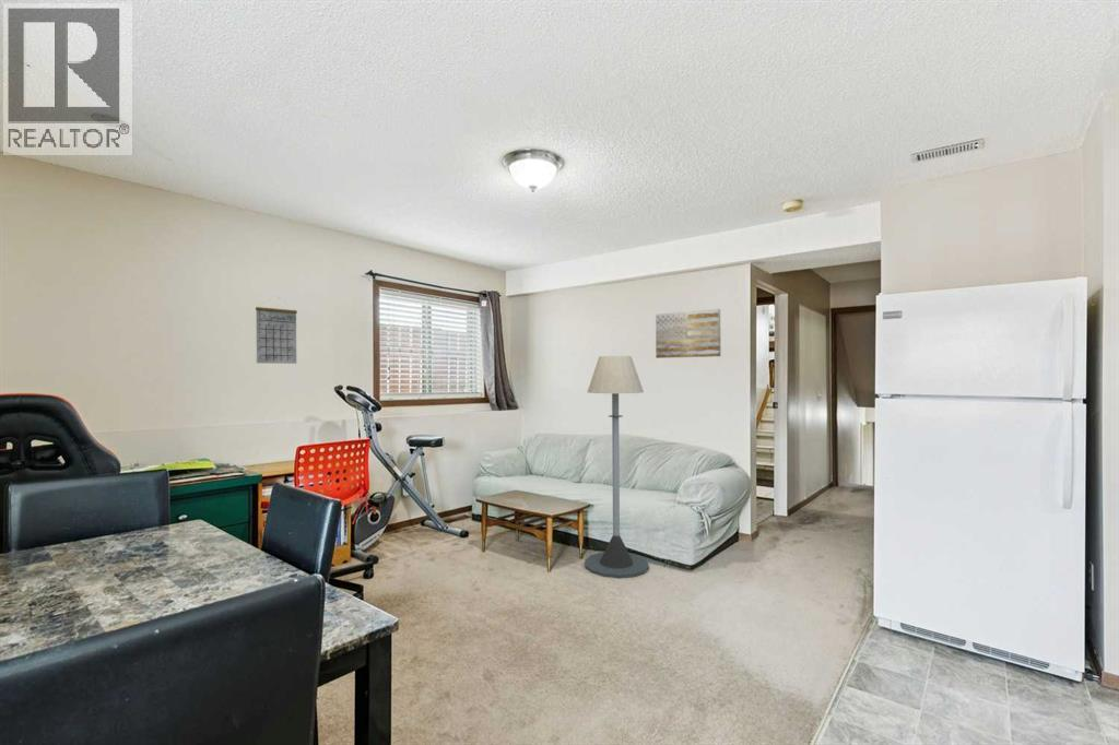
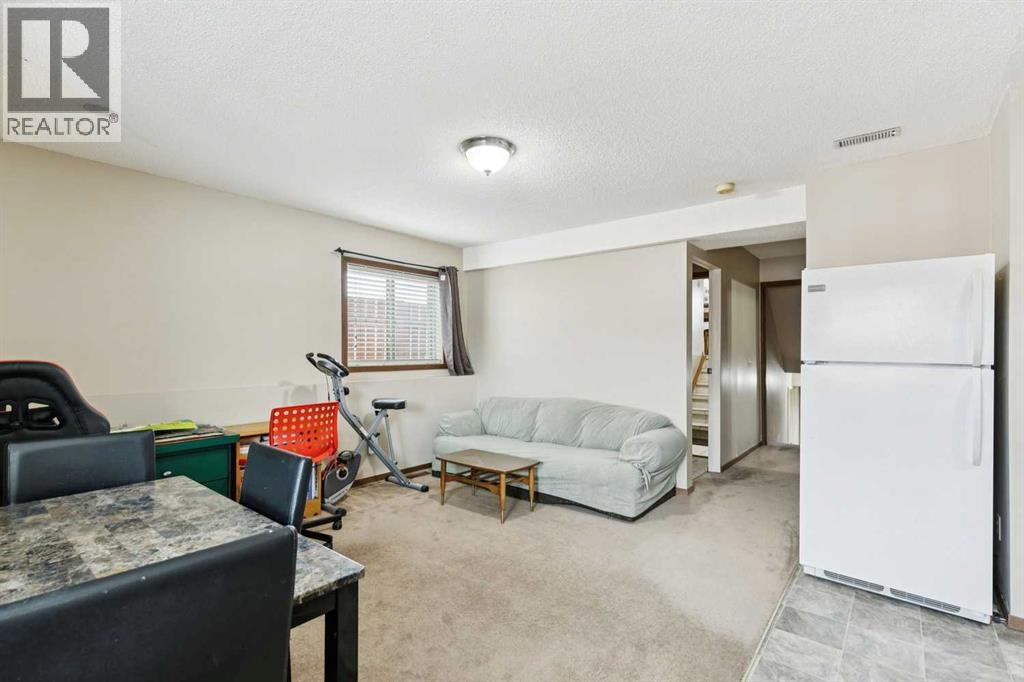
- floor lamp (615, 461)
- calendar (276, 329)
- wall art (686, 334)
